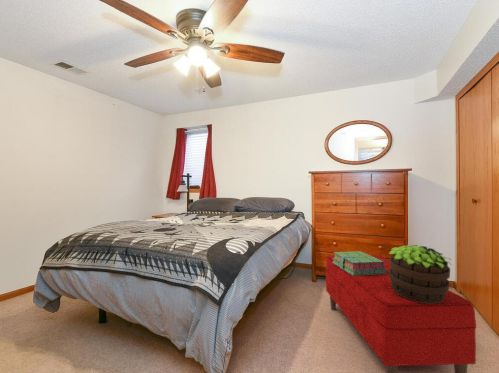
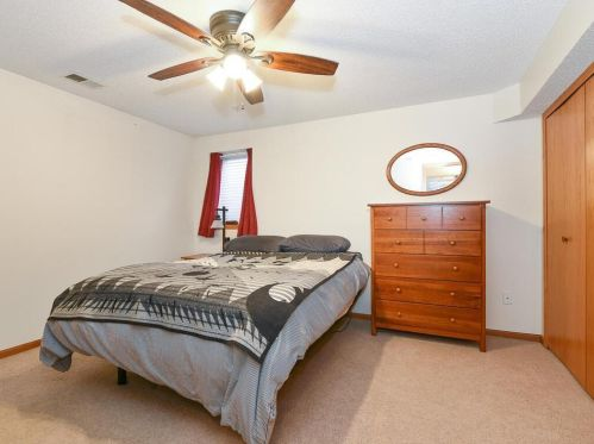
- potted plant (416, 270)
- stack of books (357, 261)
- bench (381, 305)
